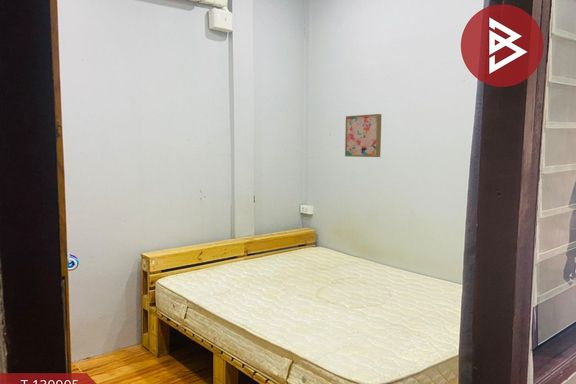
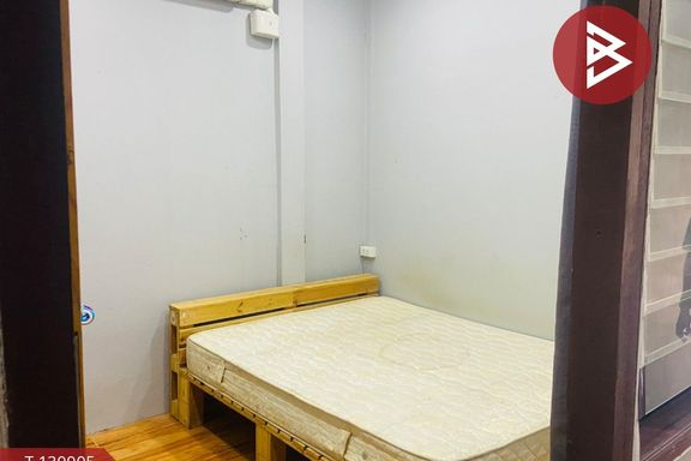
- wall art (362, 136)
